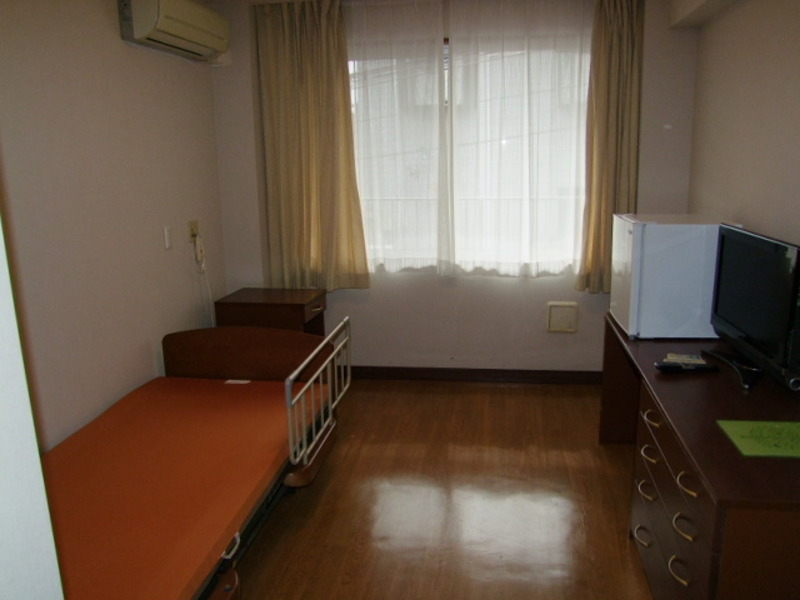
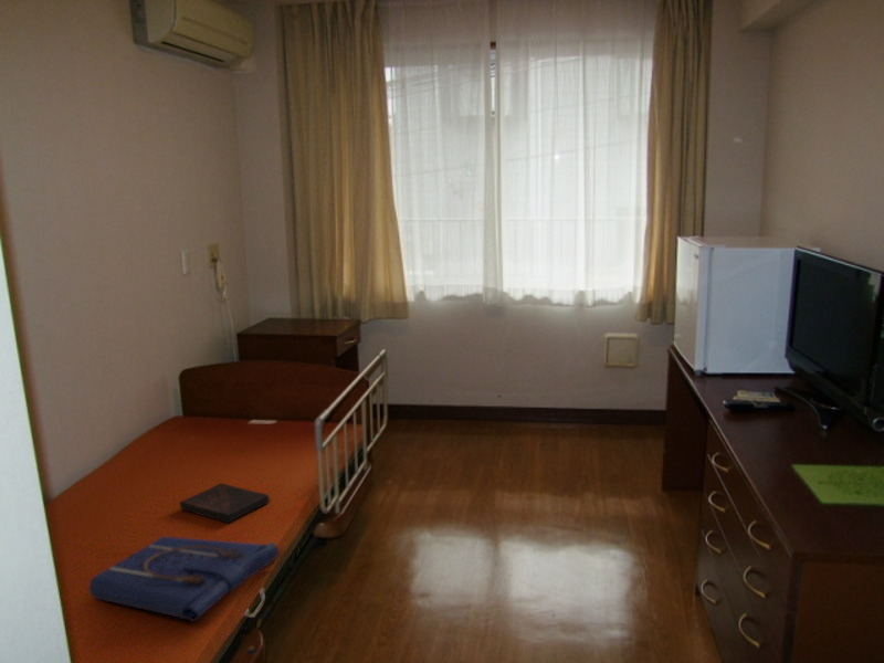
+ tote bag (183, 569)
+ book (224, 502)
